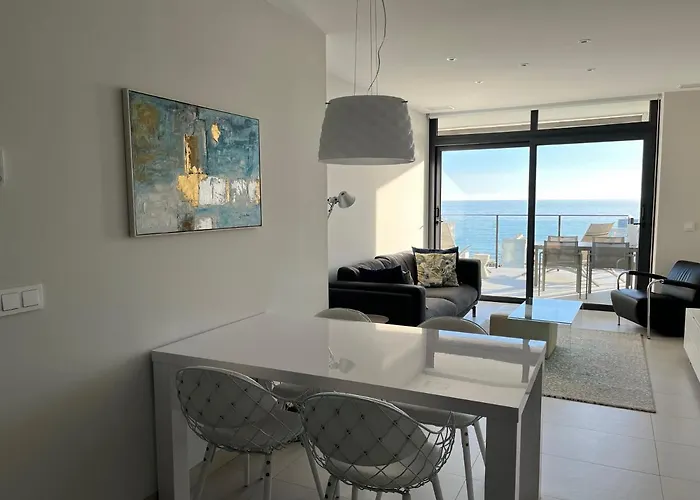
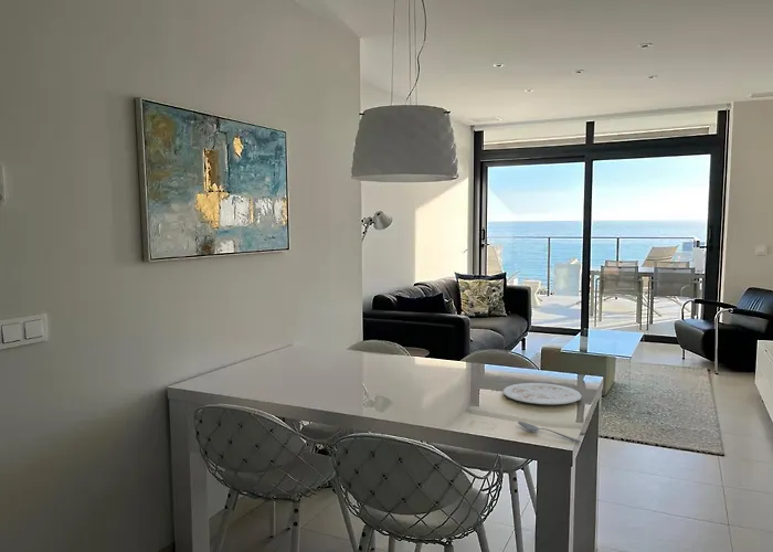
+ plate (541, 394)
+ spoon (548, 429)
